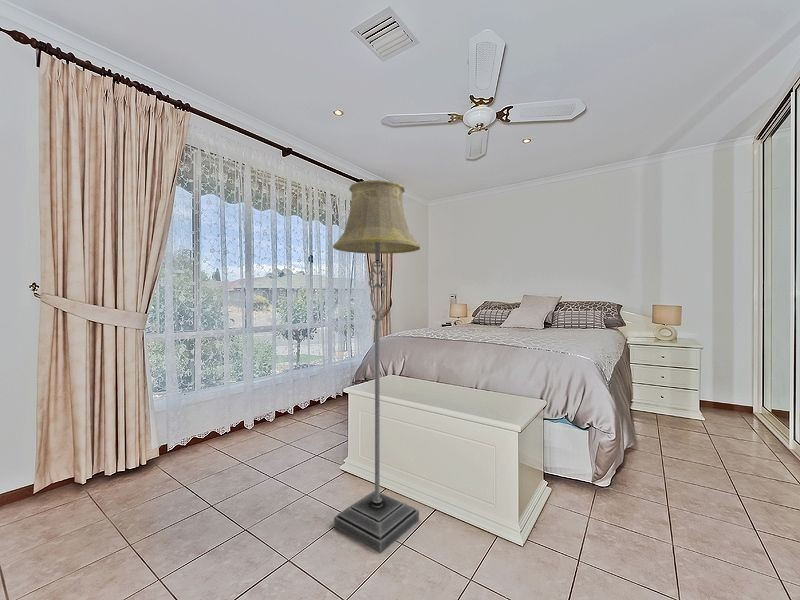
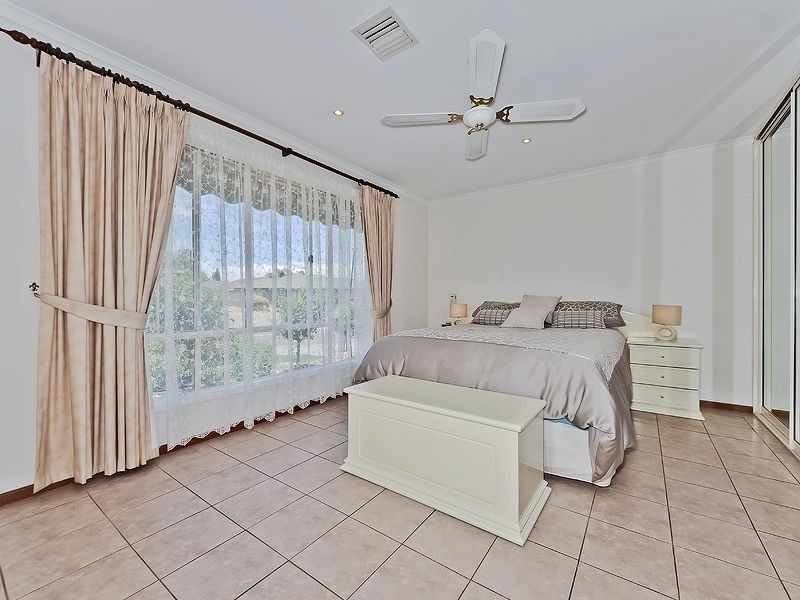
- floor lamp (377, 357)
